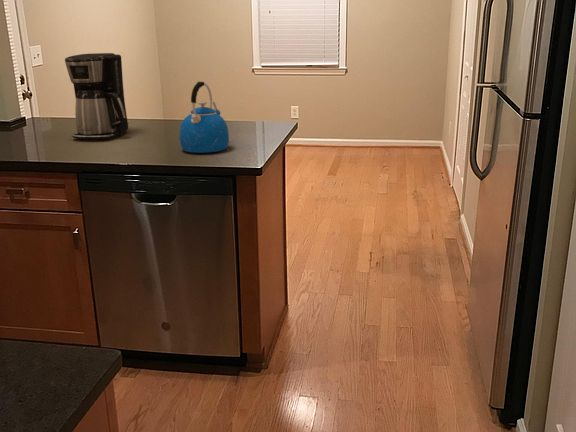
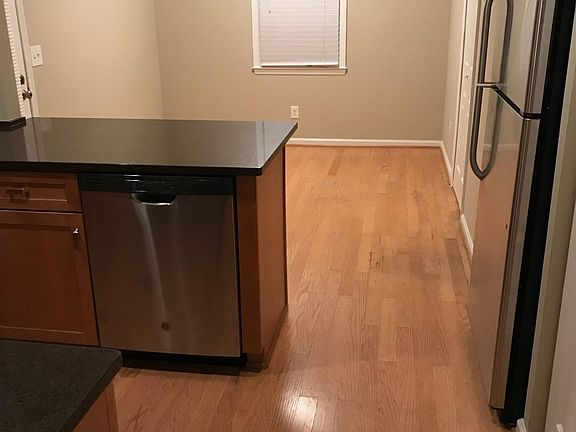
- kettle (205, 114)
- coffee maker (106, 94)
